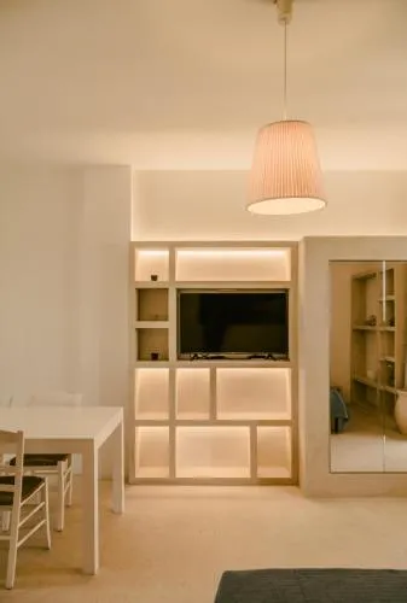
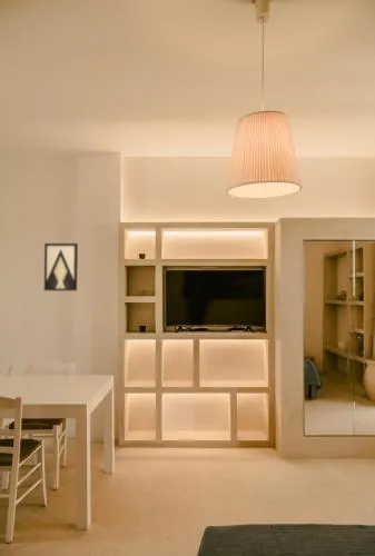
+ wall art (60, 267)
